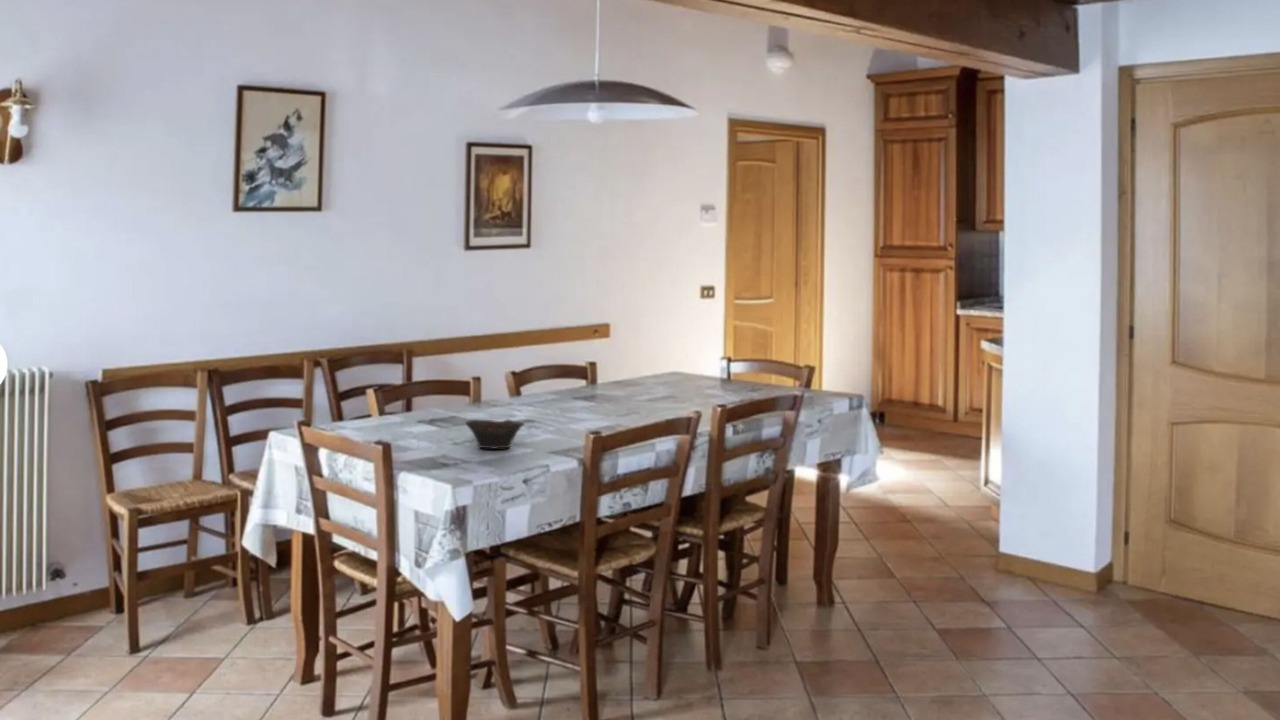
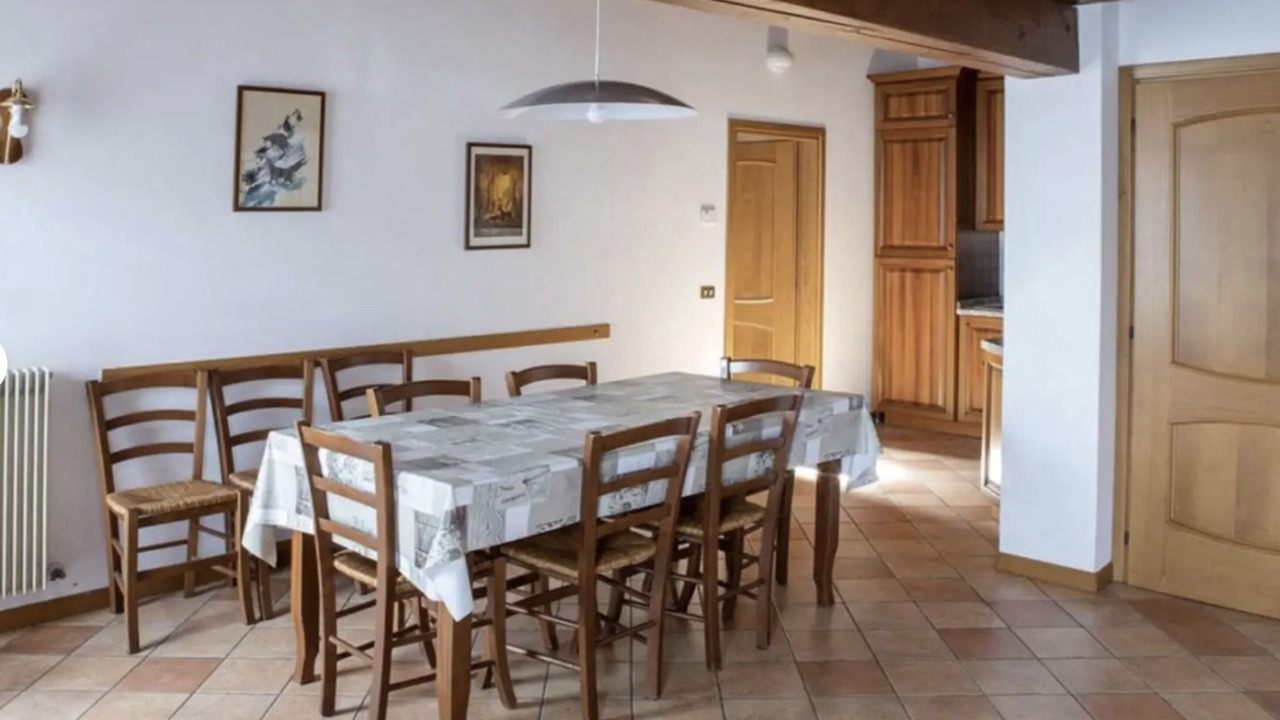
- bowl (494, 433)
